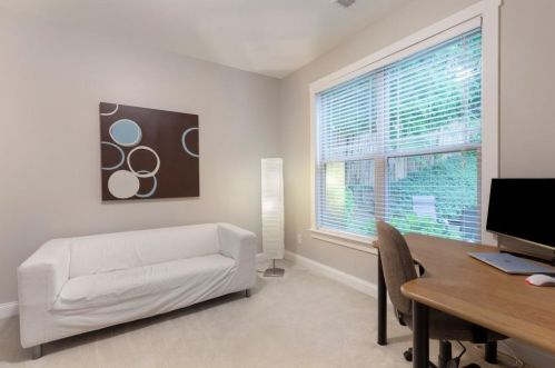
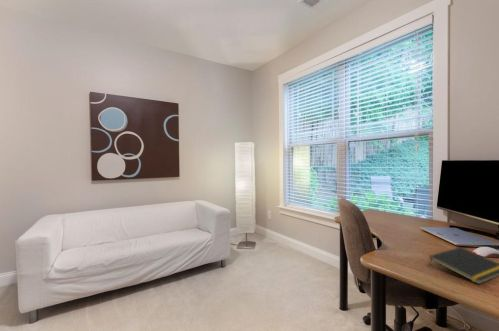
+ notepad (468, 263)
